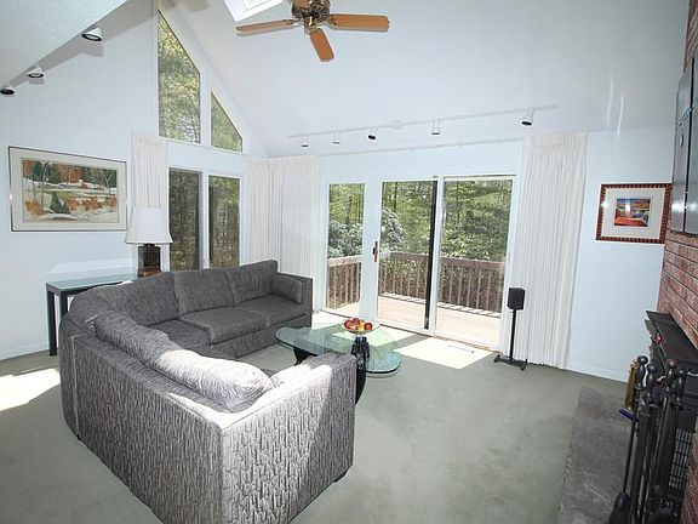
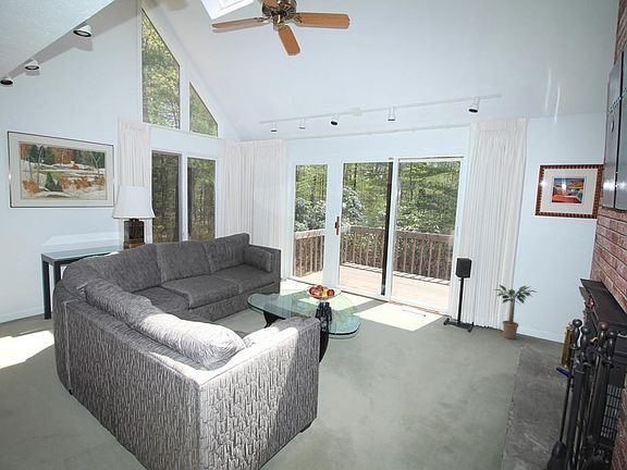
+ potted plant (513, 309)
